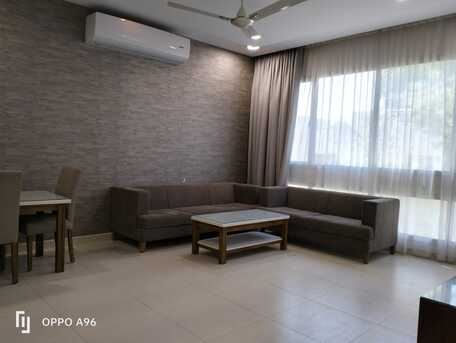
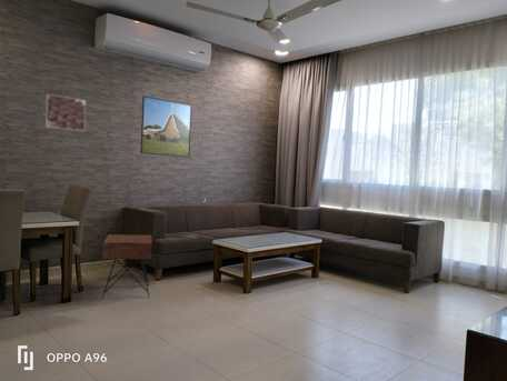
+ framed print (66, 113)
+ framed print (167, 128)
+ nightstand (128, 263)
